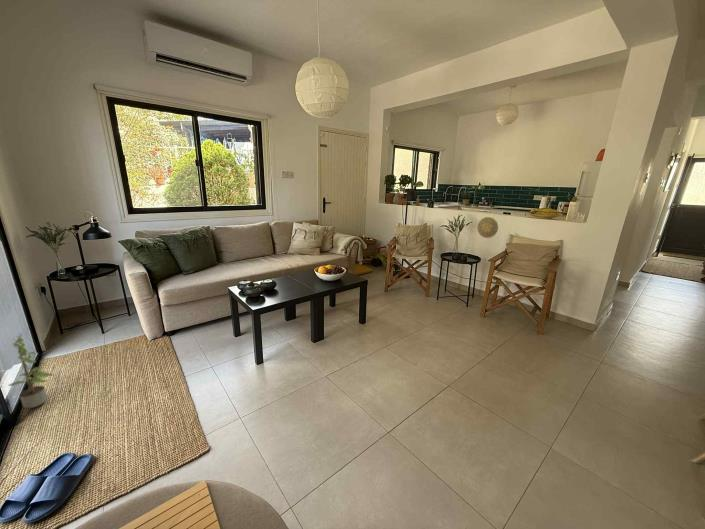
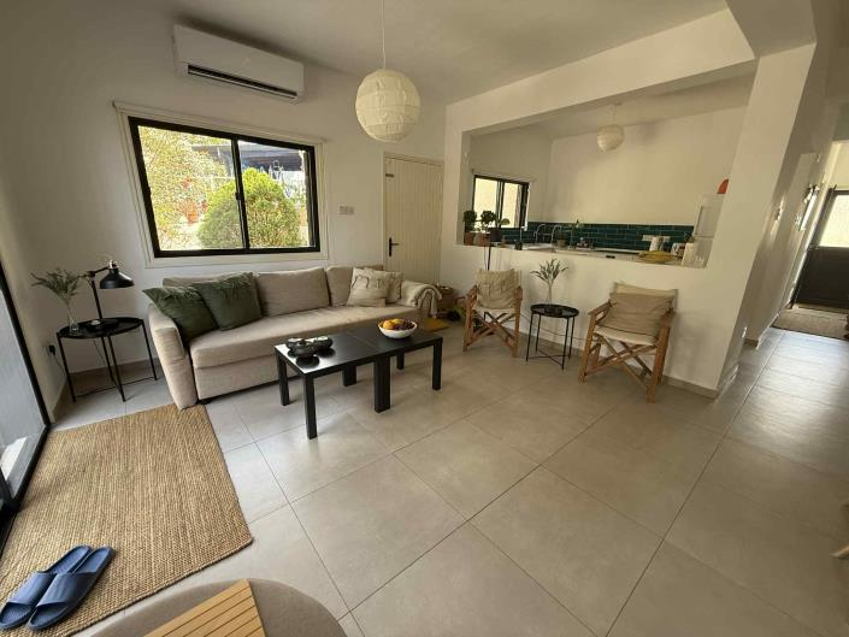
- decorative plate (487, 227)
- potted plant (30, 368)
